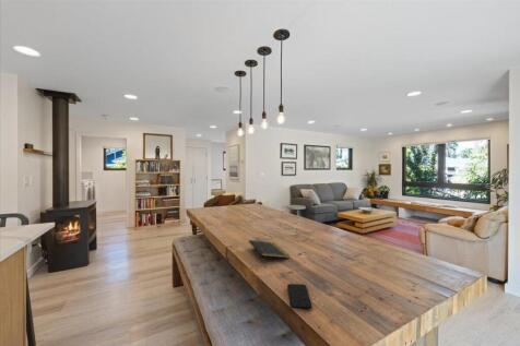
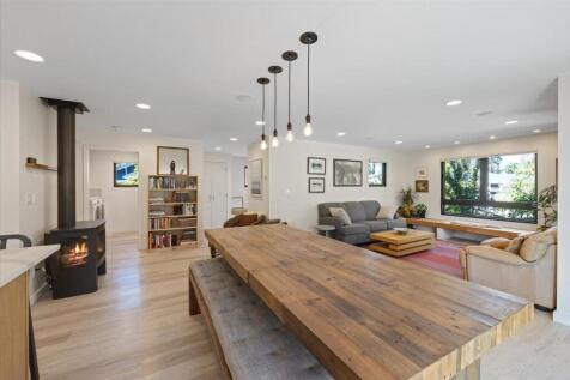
- notepad (268, 248)
- smartphone (298, 295)
